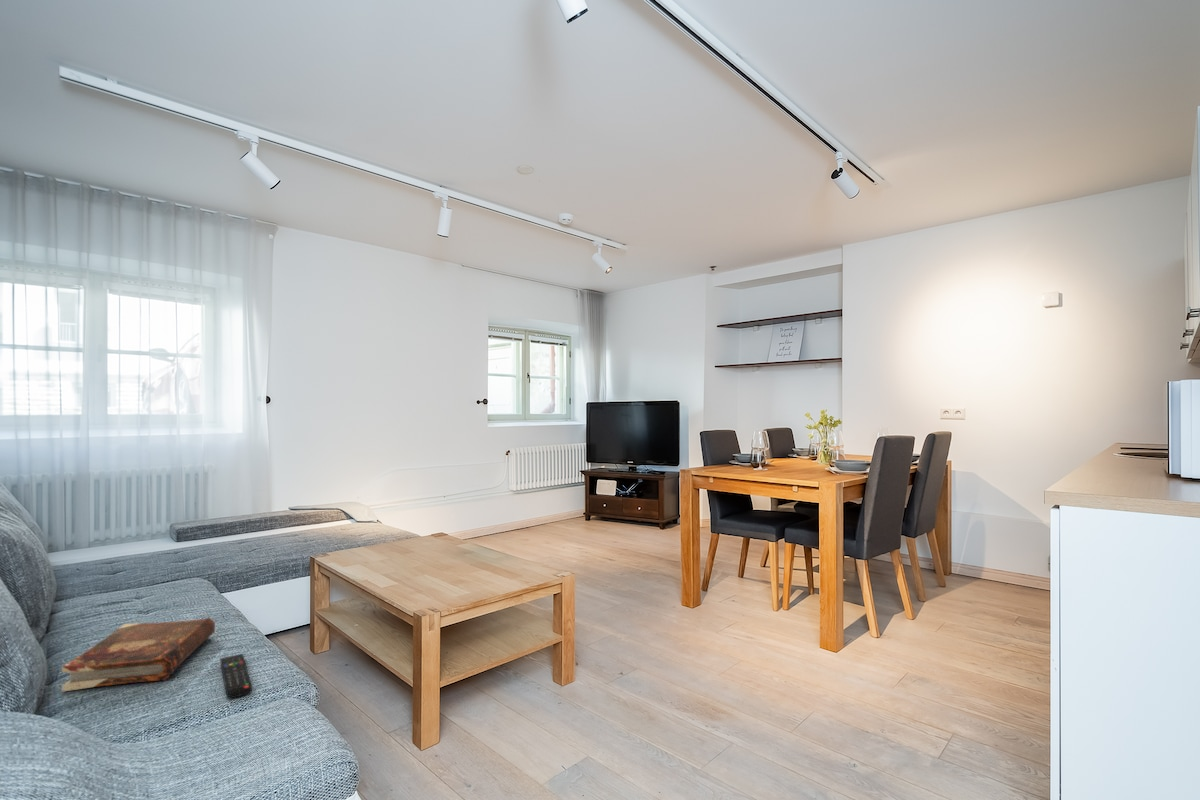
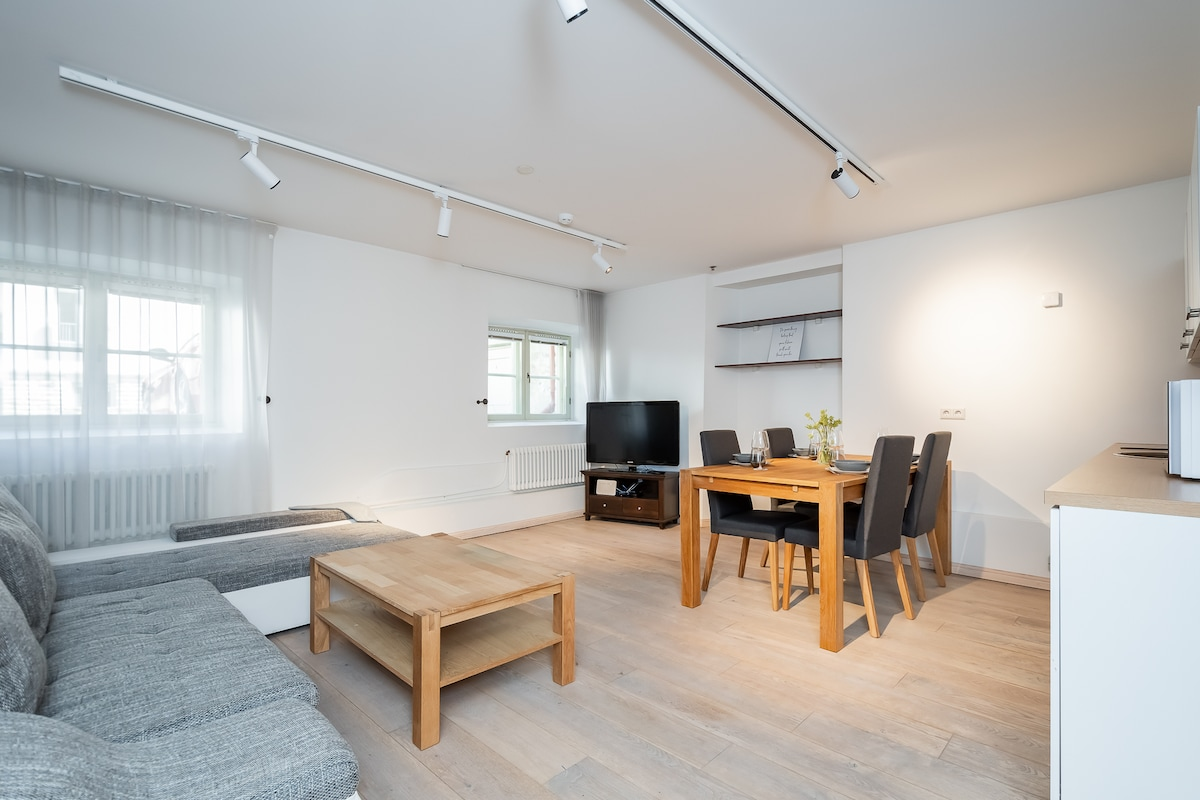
- remote control (235, 675)
- book (146, 650)
